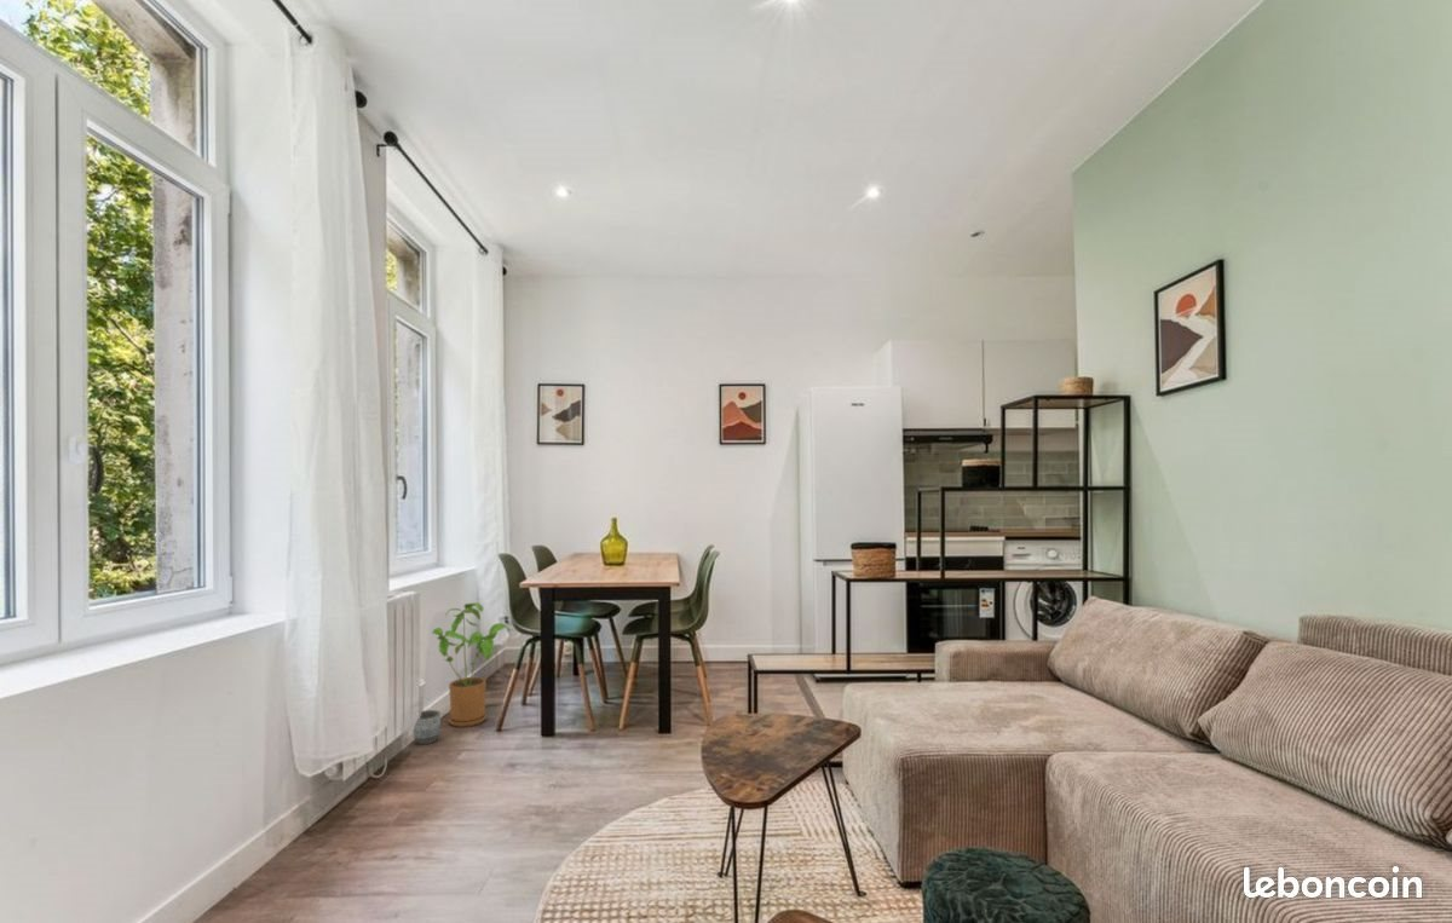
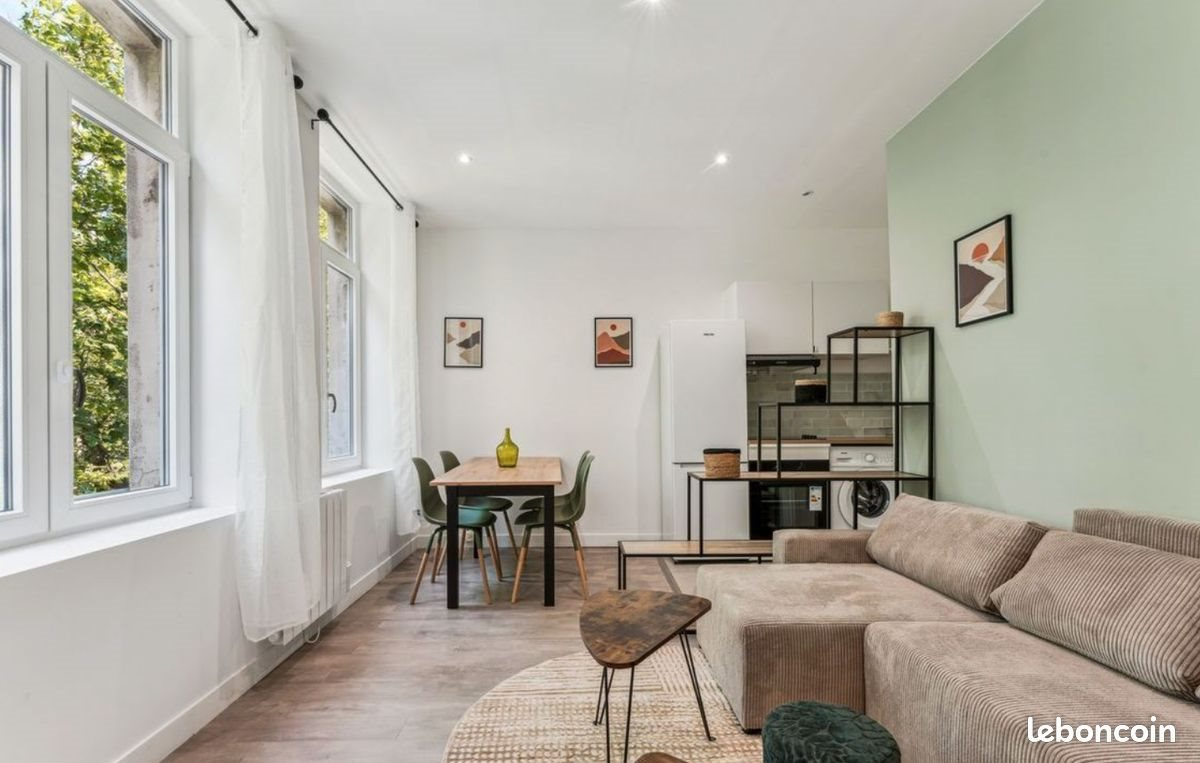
- house plant (472, 663)
- planter (426, 727)
